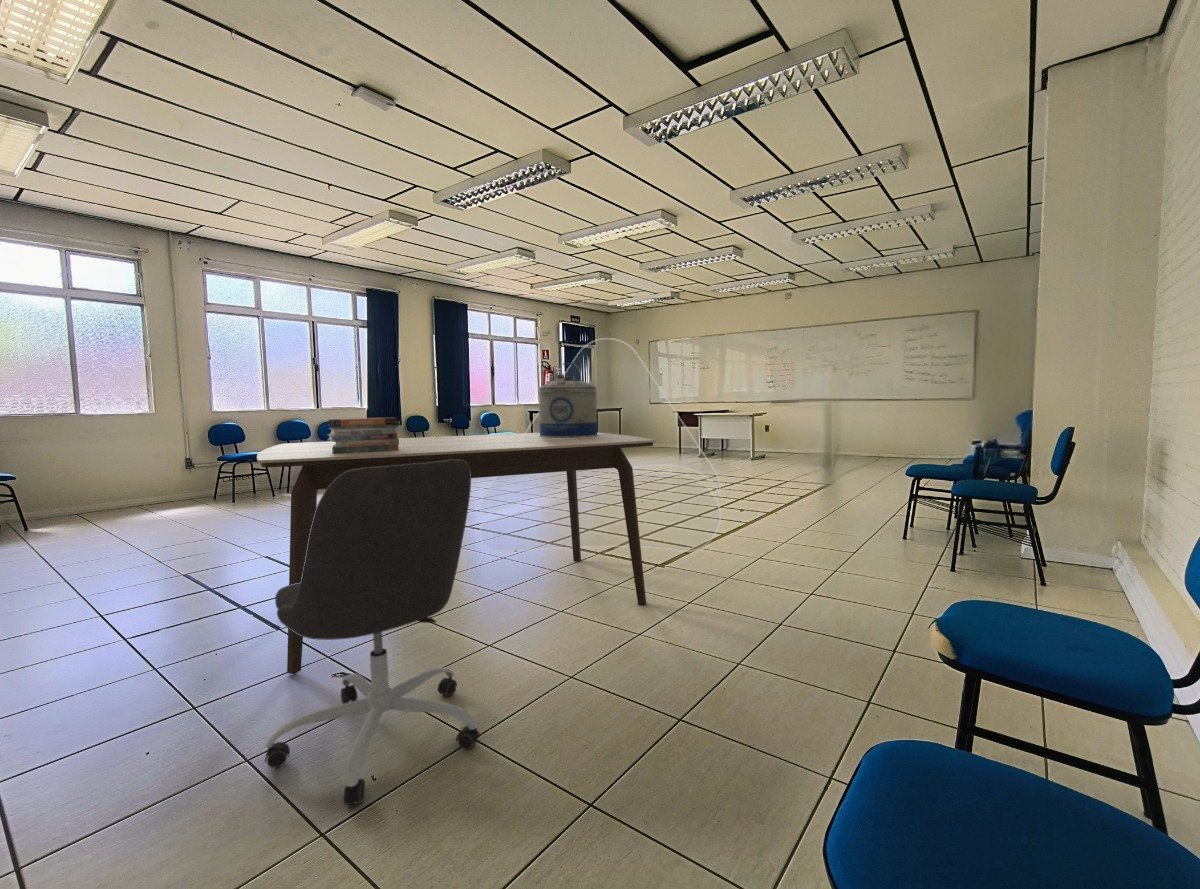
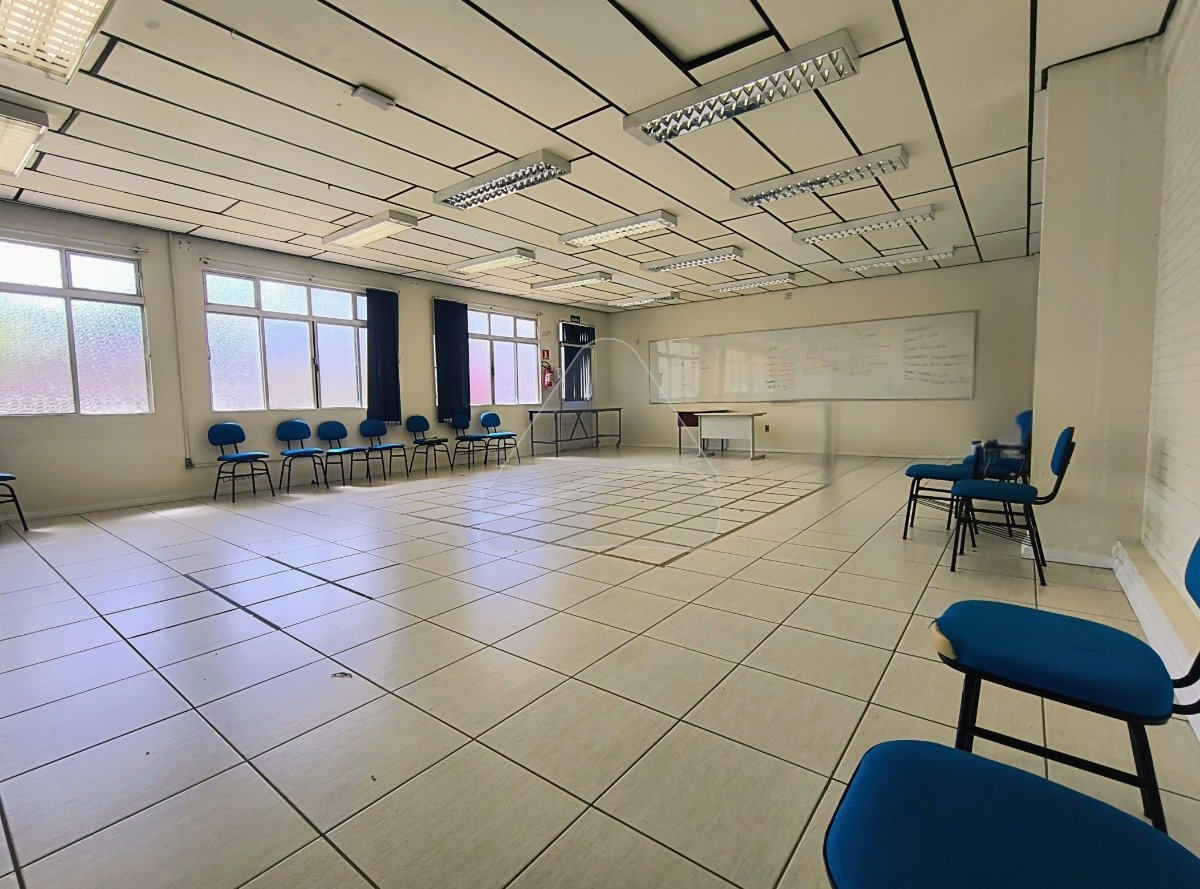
- dining table (471, 477)
- office chair (374, 599)
- book stack (363, 434)
- water jug (567, 398)
